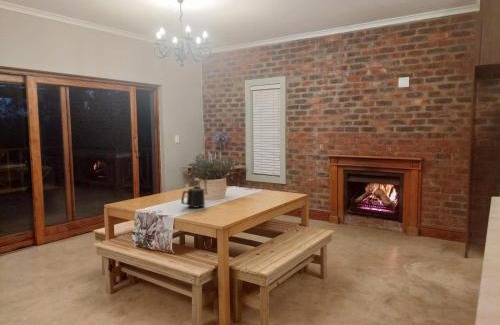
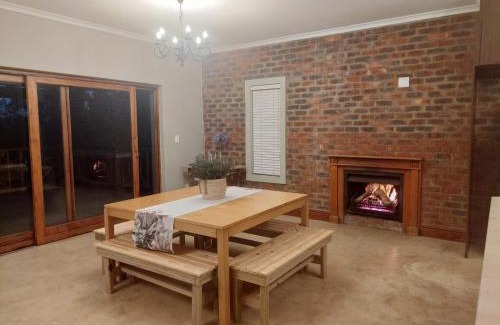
- mug (194, 196)
